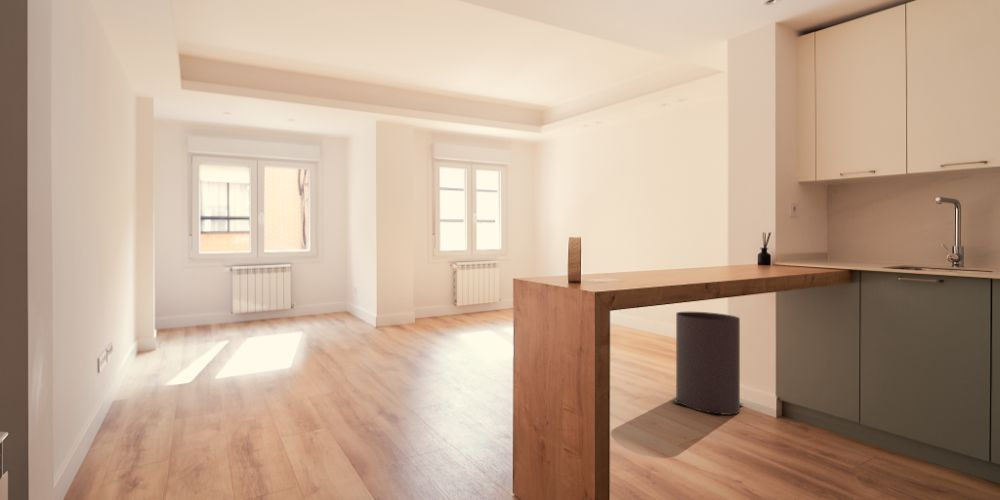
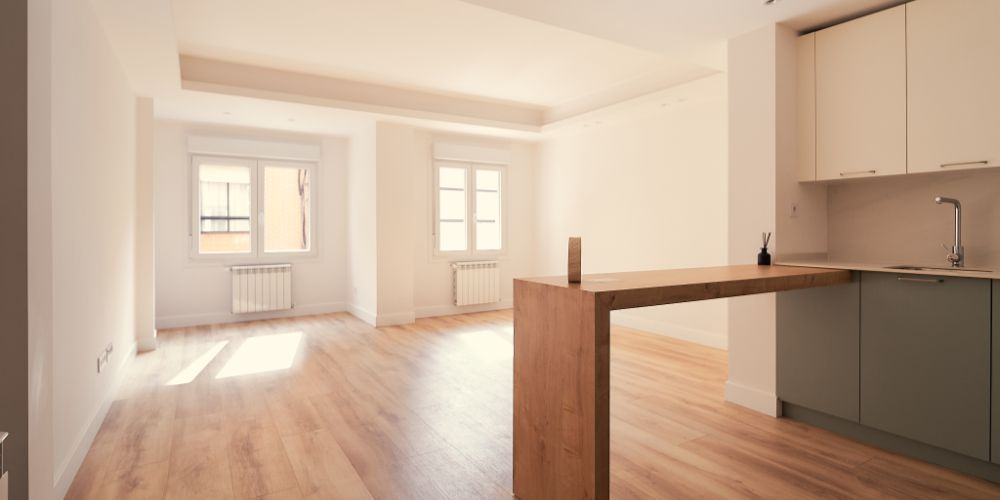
- trash bin (706, 359)
